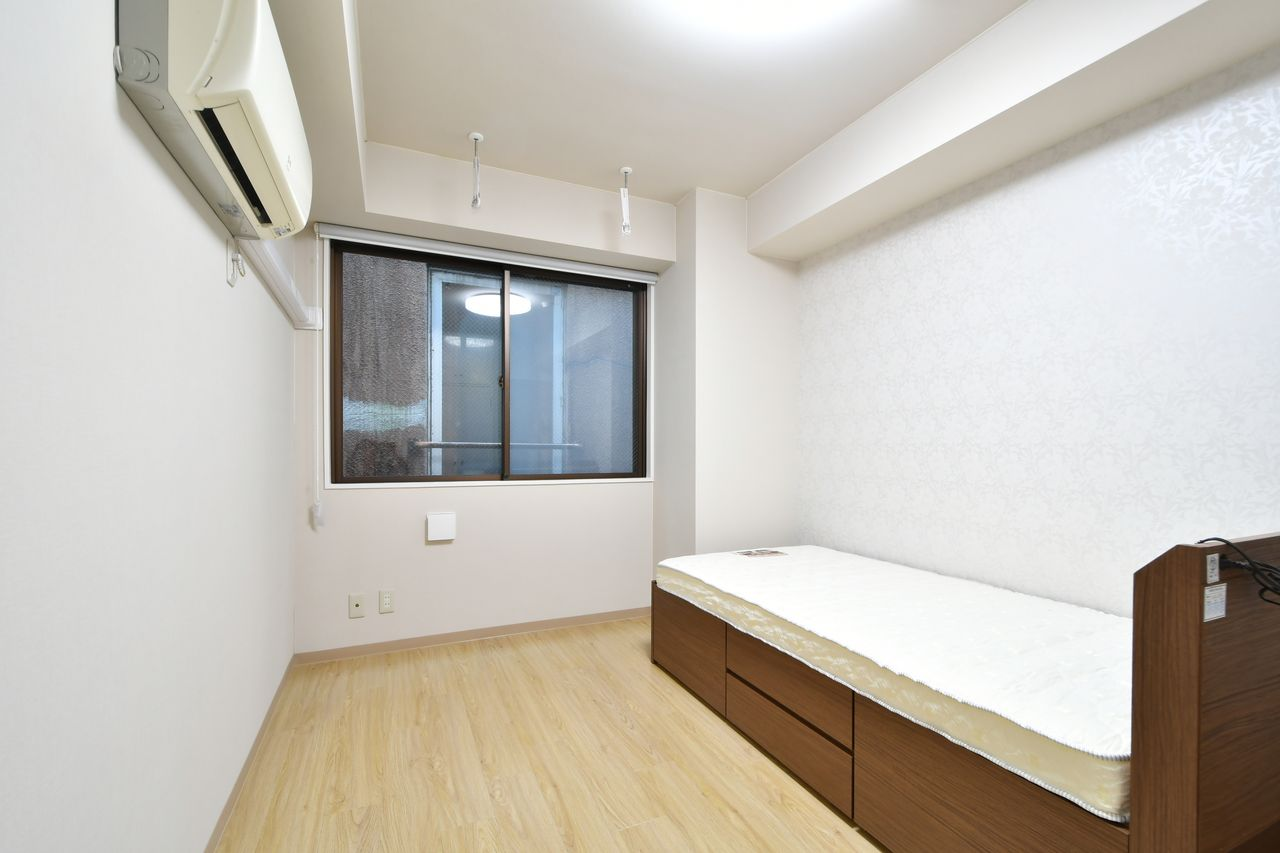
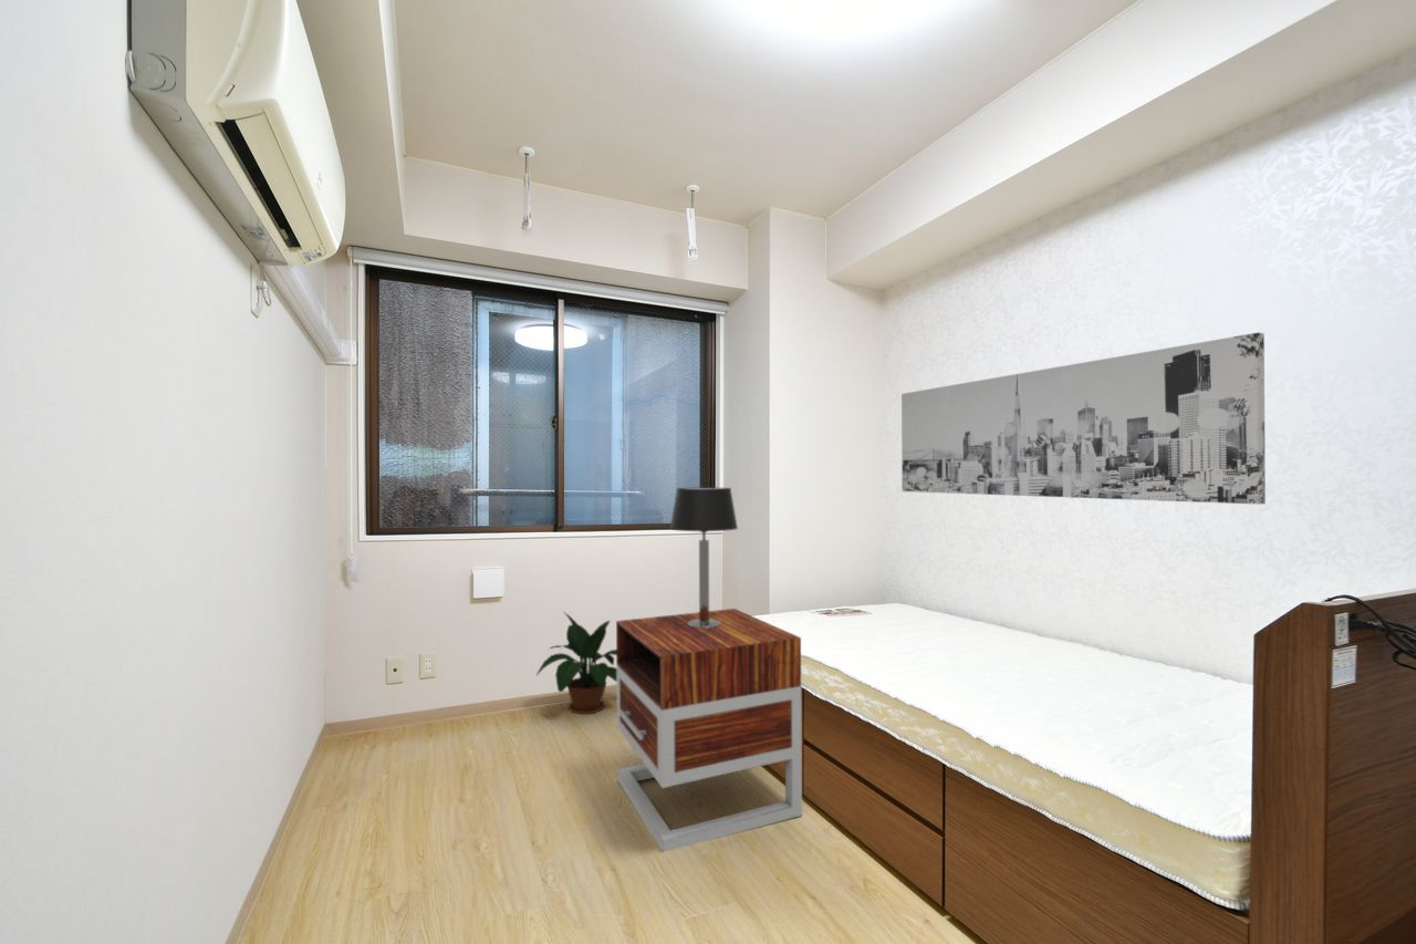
+ nightstand (699, 713)
+ wall art (1033, 434)
+ table lamp (704, 554)
+ potted plant (584, 656)
